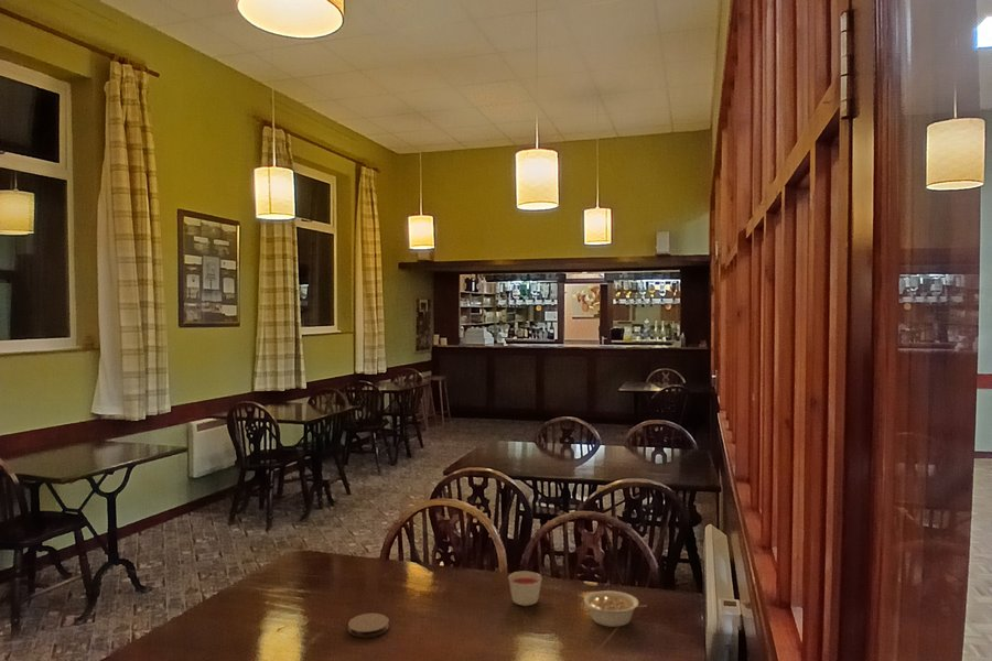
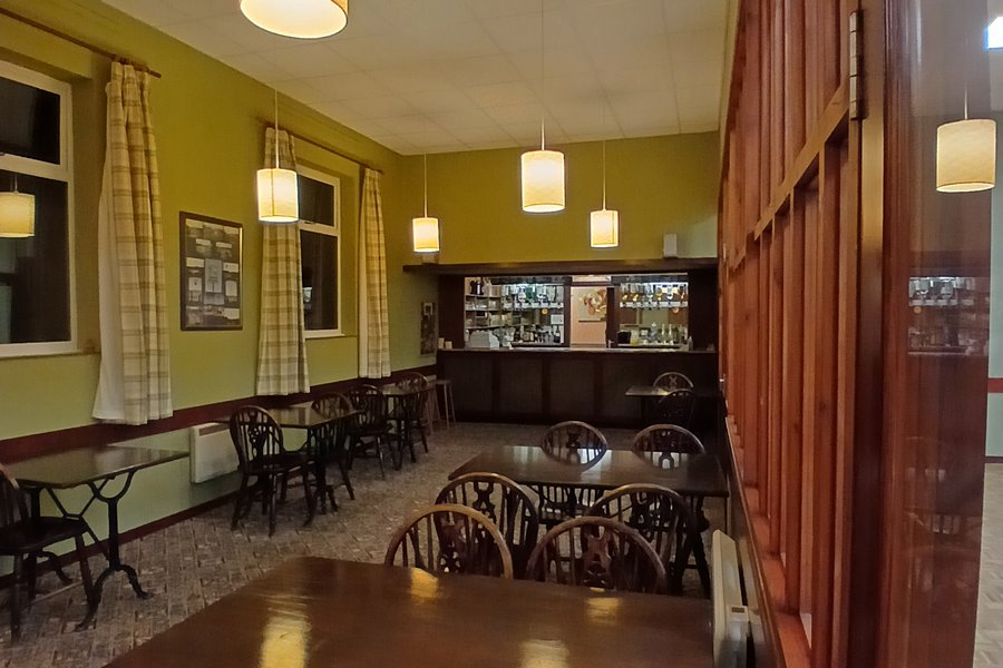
- candle (525, 588)
- legume (613, 608)
- coaster (368, 625)
